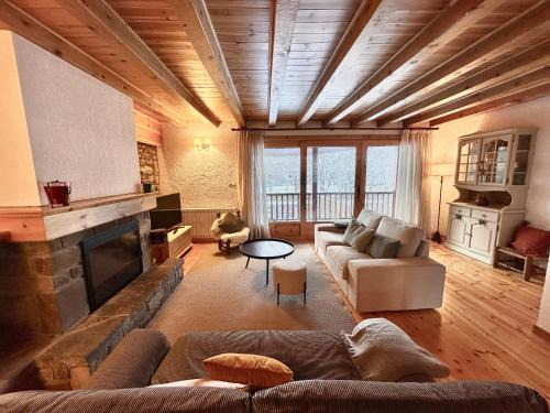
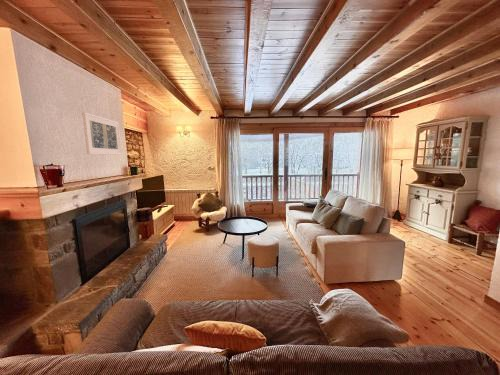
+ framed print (104, 136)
